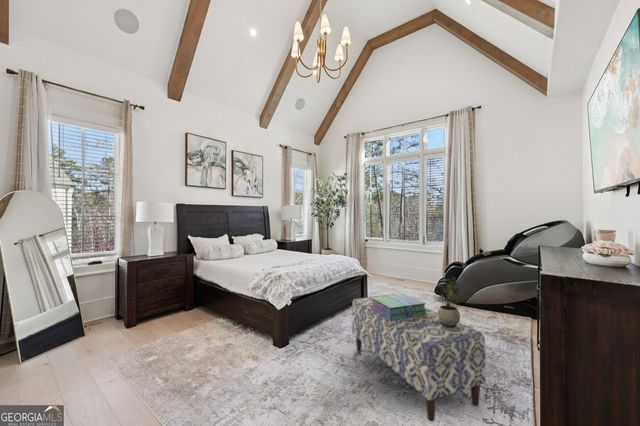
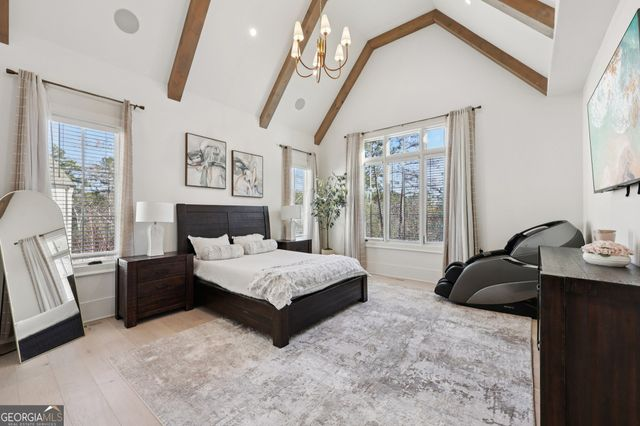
- stack of books (398, 306)
- bench (407, 343)
- potted plant (448, 299)
